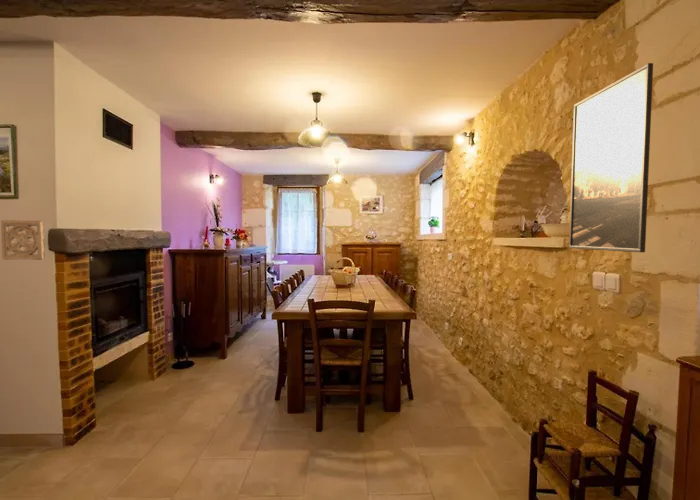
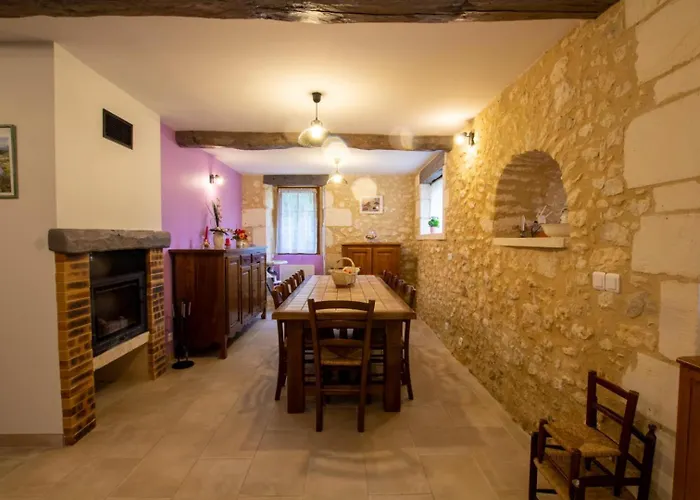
- wall ornament (23, 240)
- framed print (605, 169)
